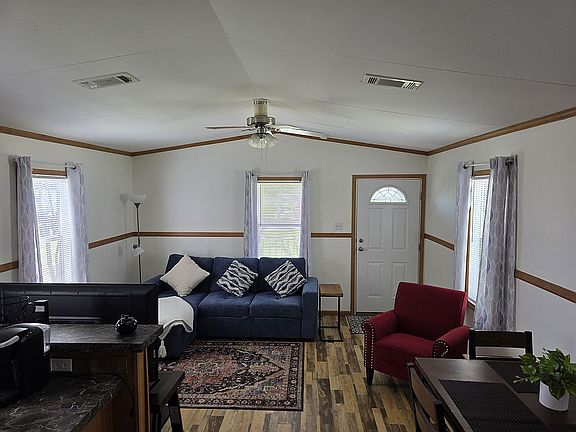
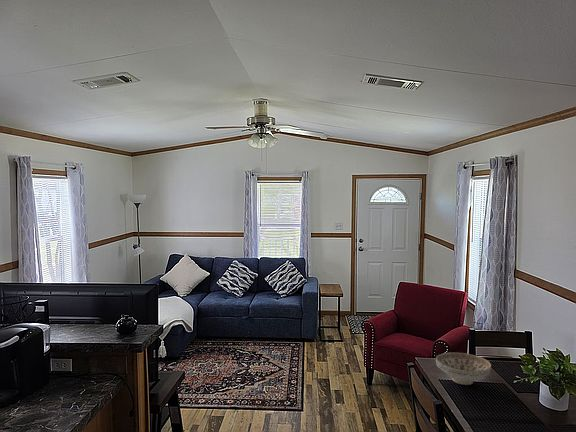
+ decorative bowl (462, 370)
